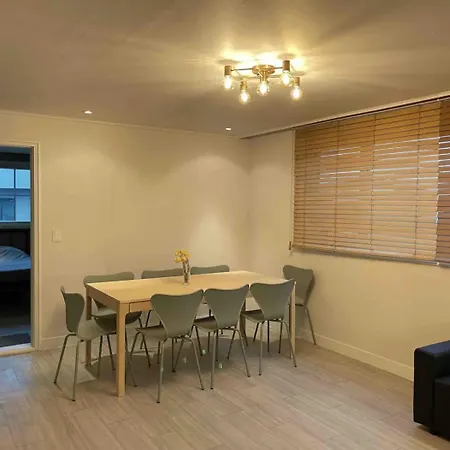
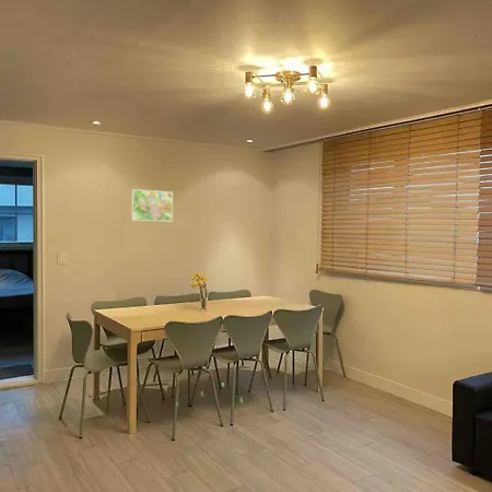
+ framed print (152, 206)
